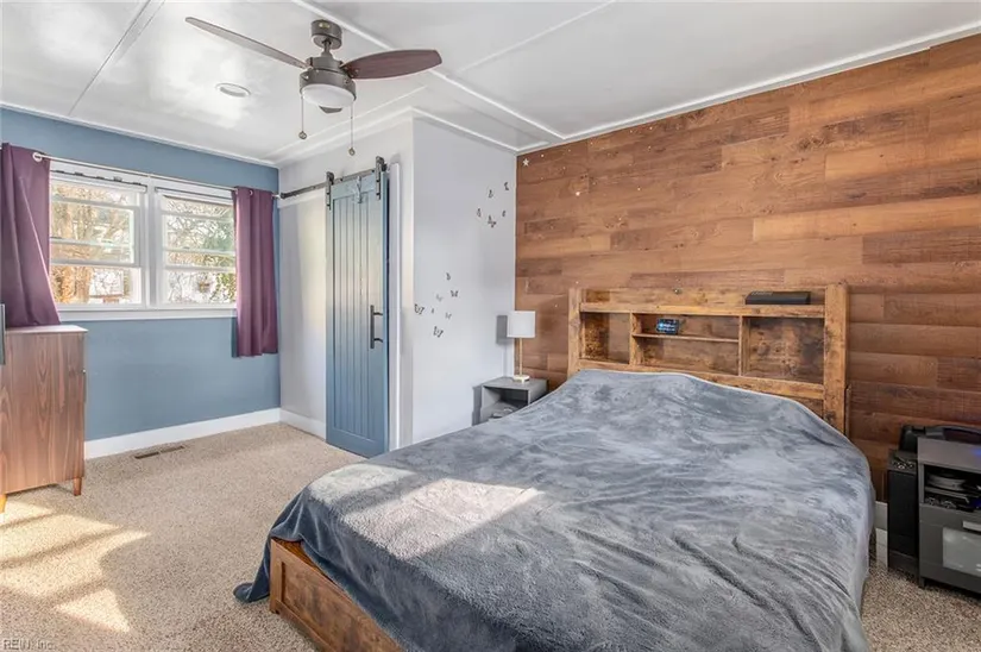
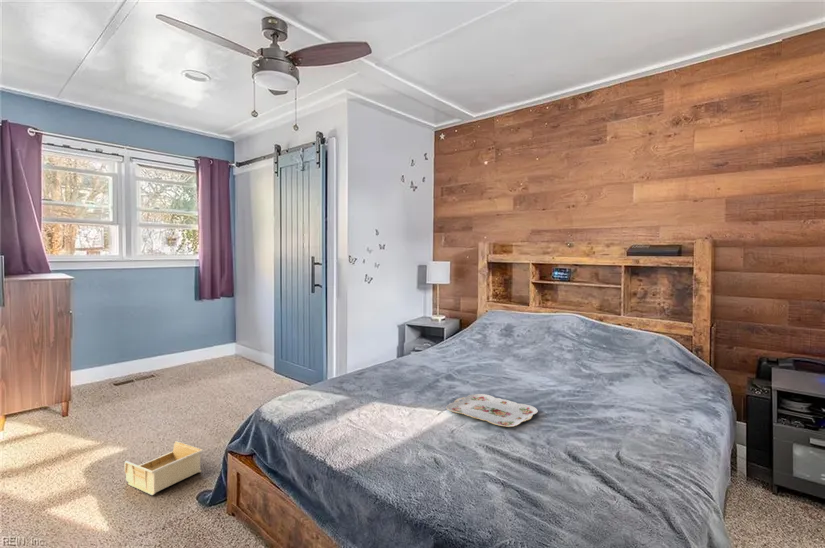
+ serving tray (491, 409)
+ storage bin (164, 465)
